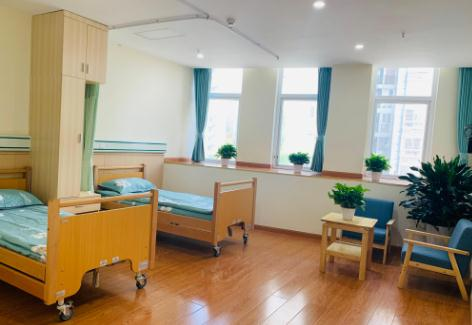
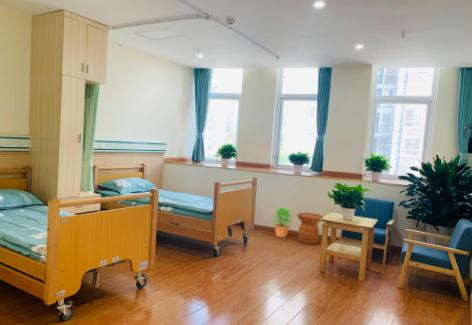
+ side table (308, 228)
+ potted plant (282, 221)
